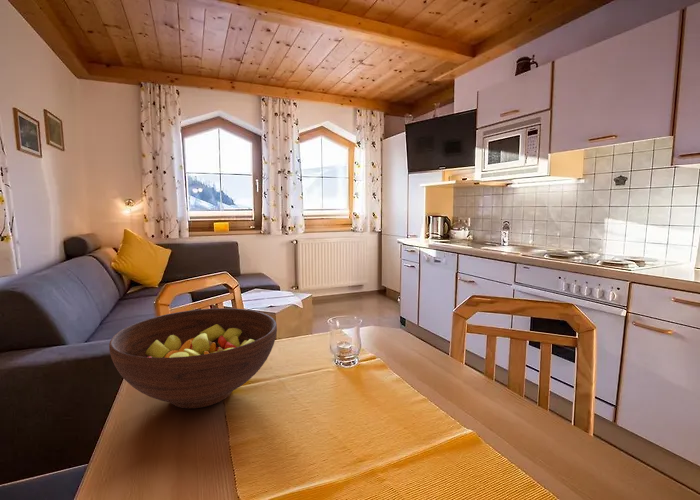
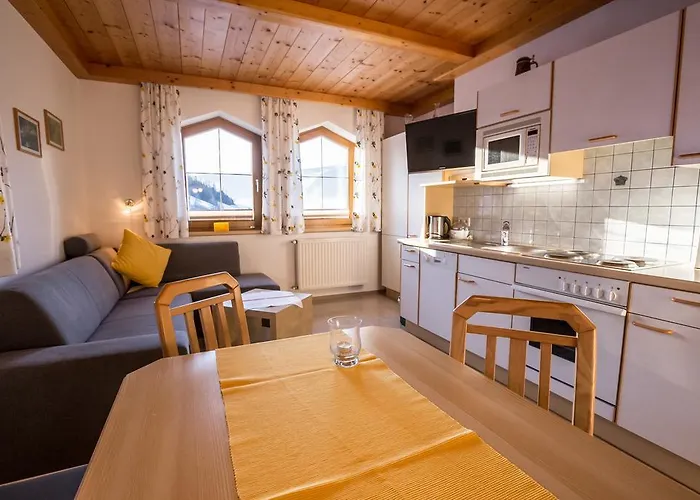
- fruit bowl (200, 361)
